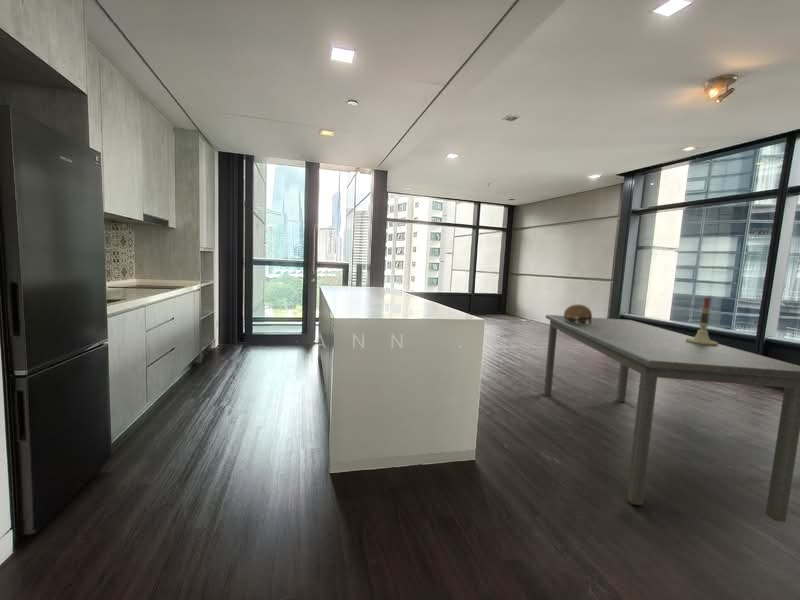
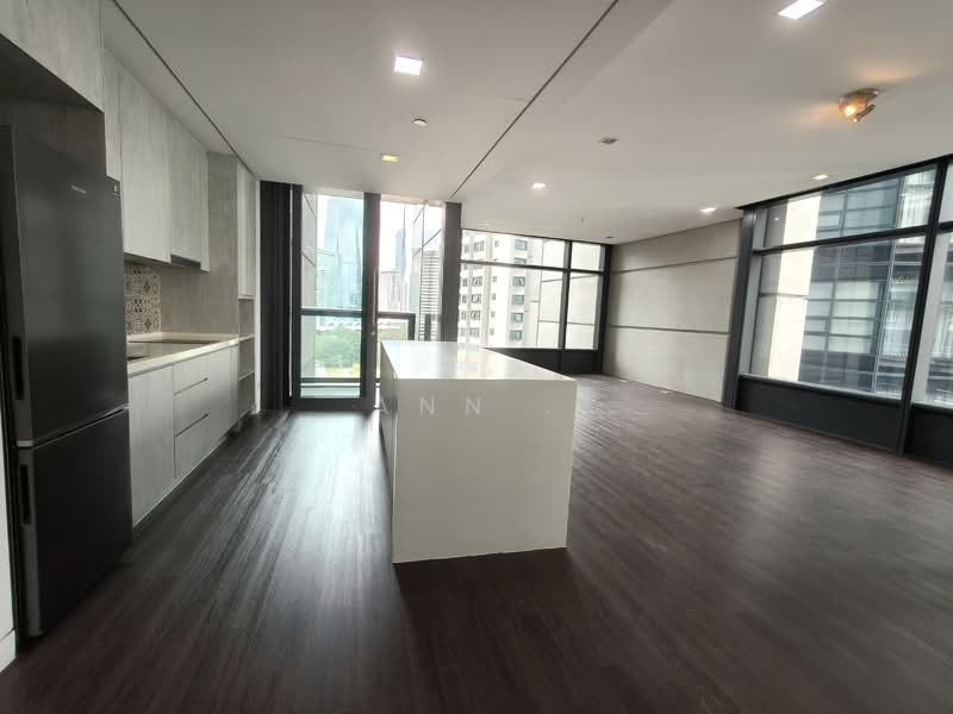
- decorative bowl (578, 313)
- dining table (626, 386)
- candlestick (704, 319)
